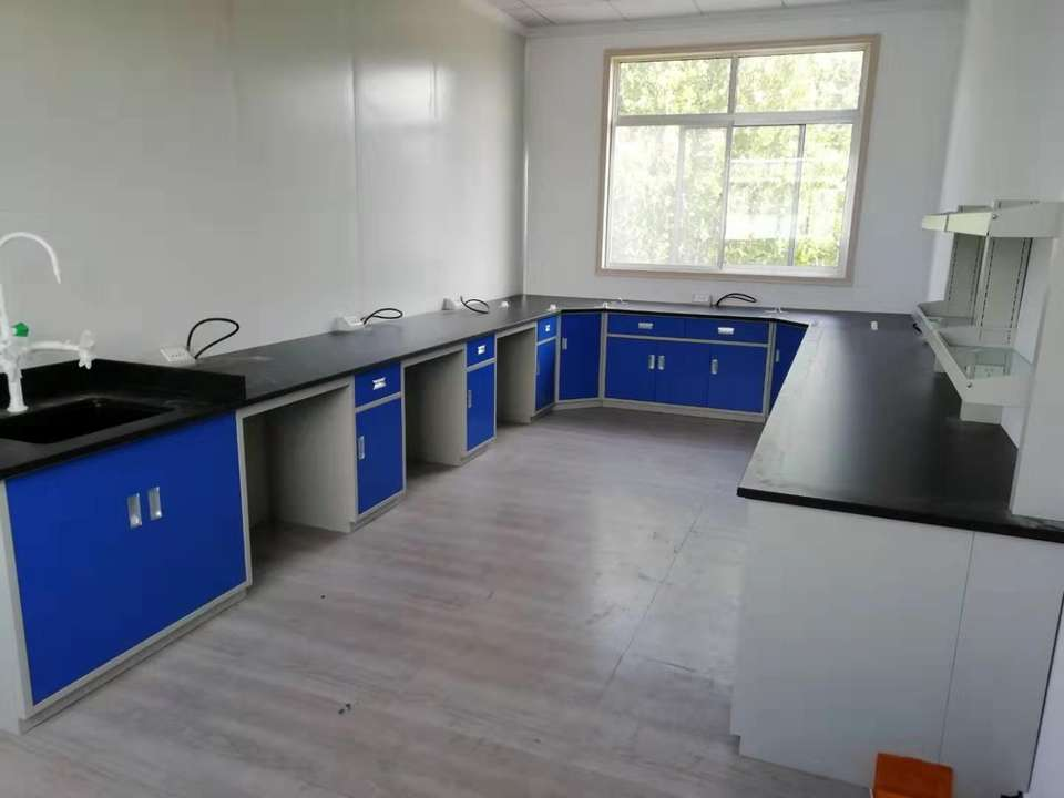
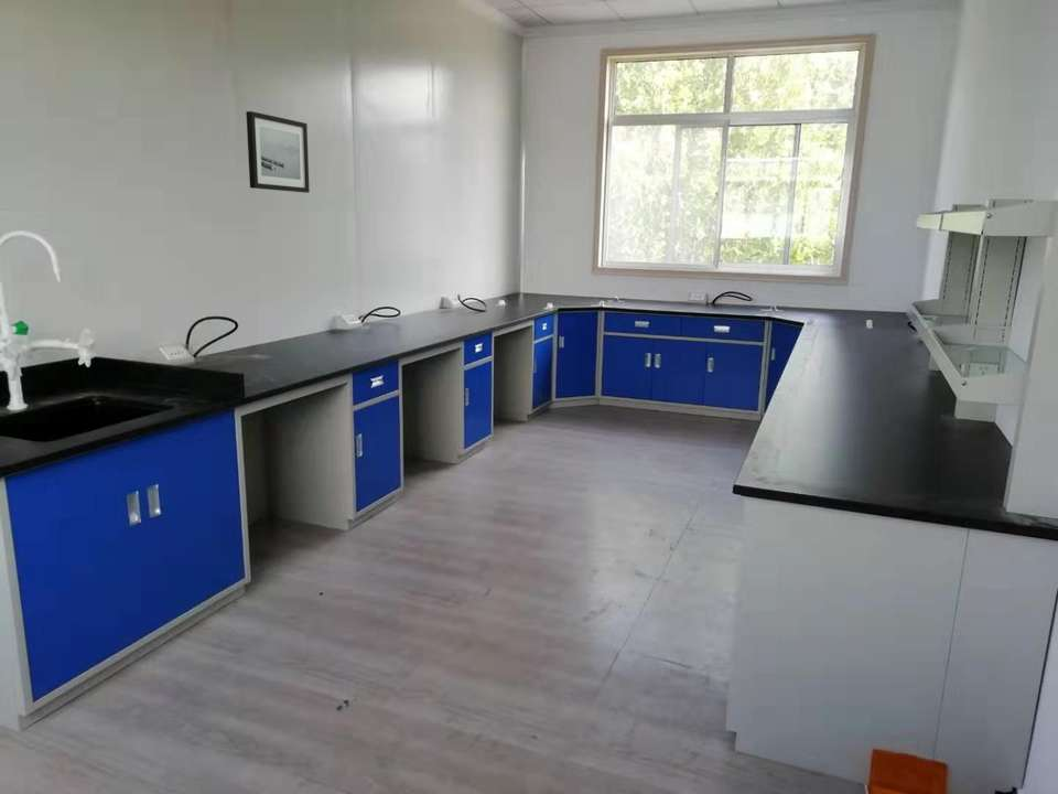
+ wall art (279, 154)
